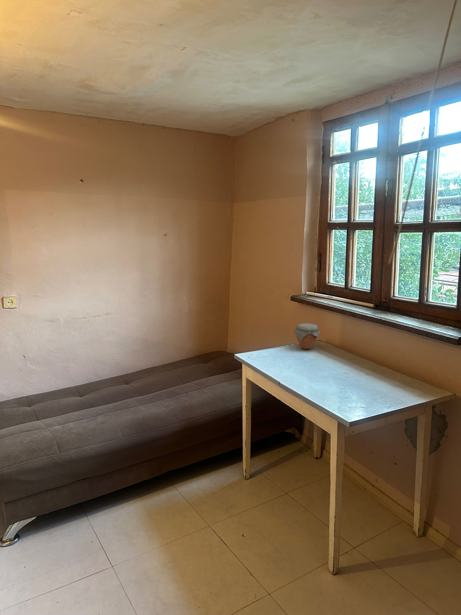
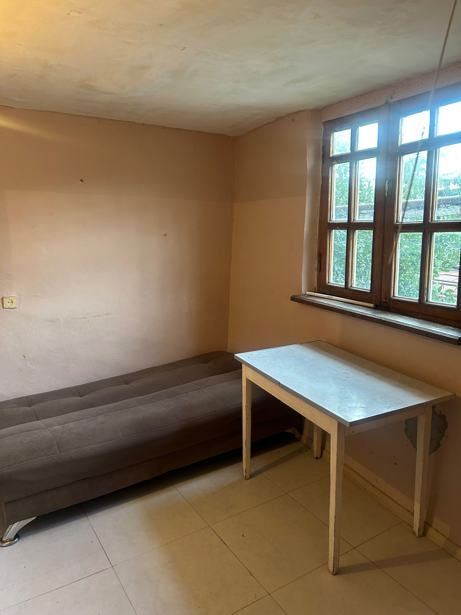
- jar (306, 336)
